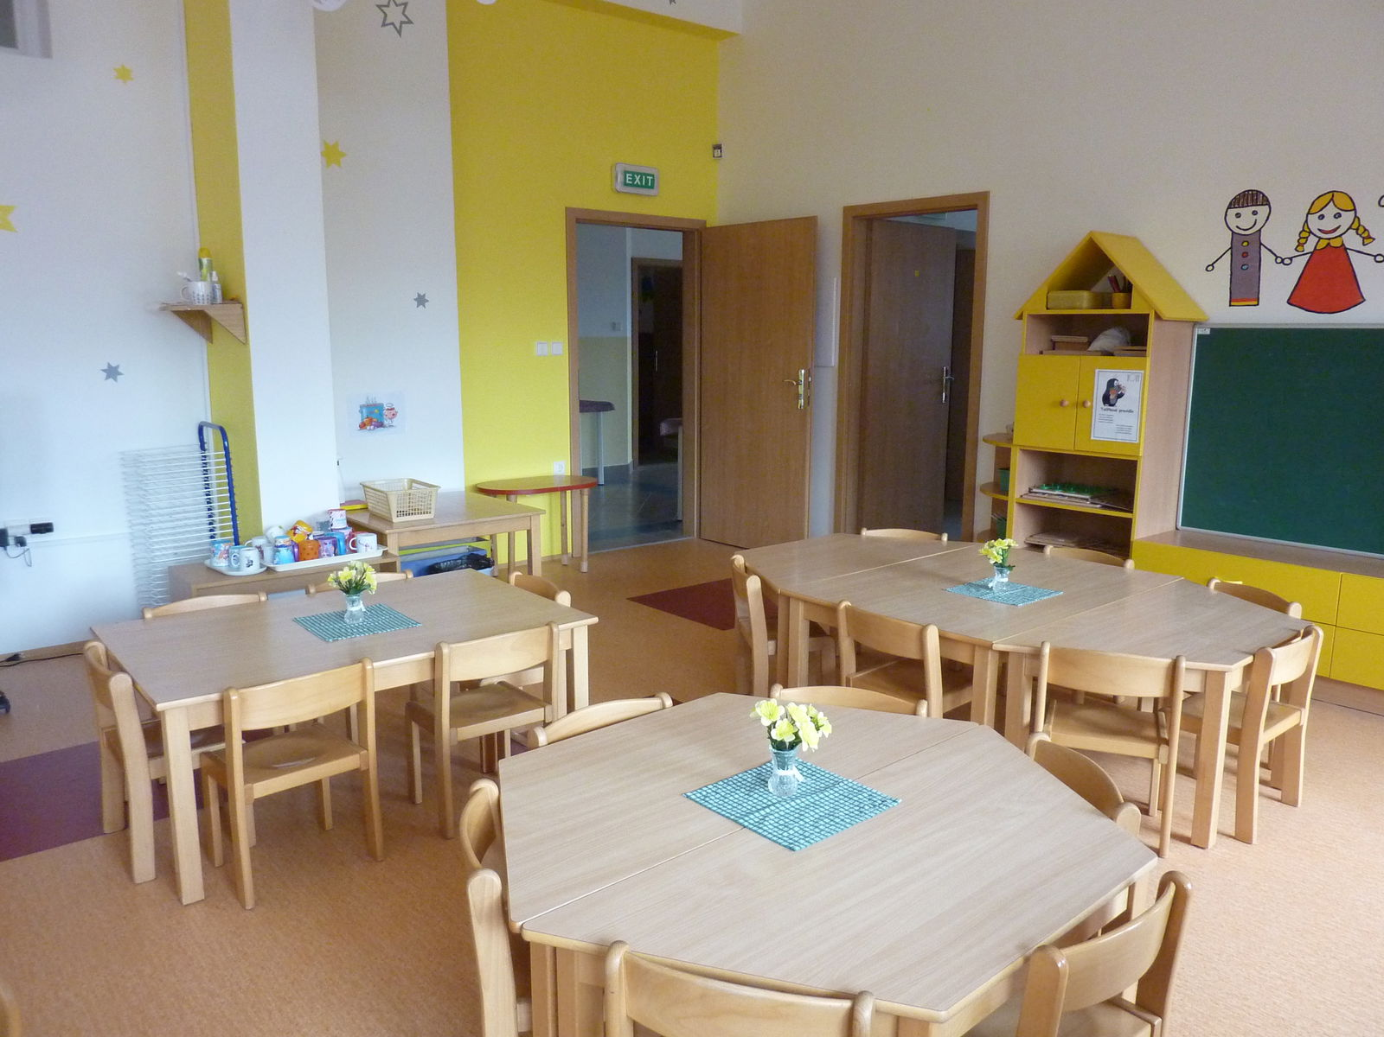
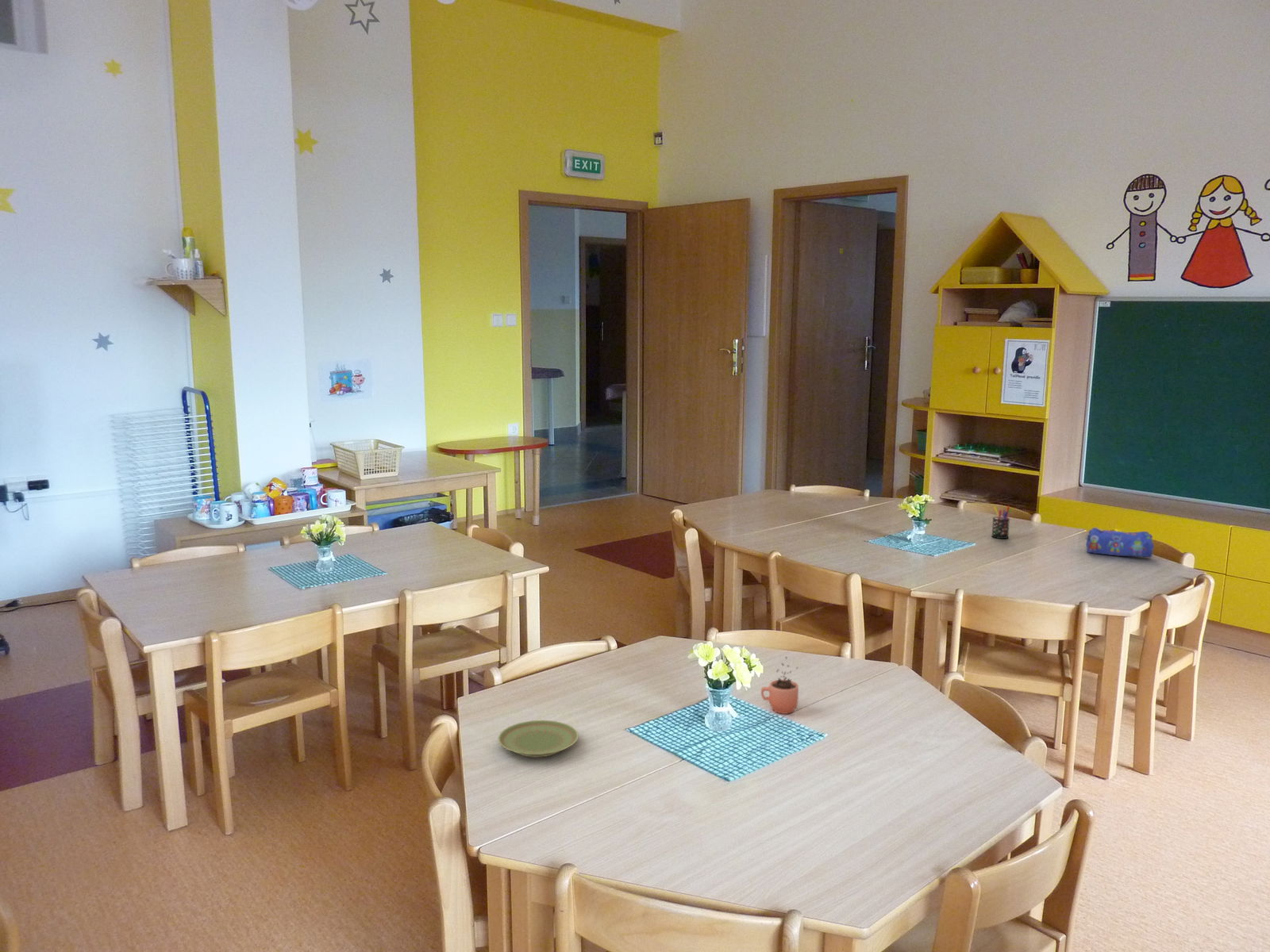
+ pencil case (1118, 542)
+ cocoa (779, 685)
+ plate (538, 741)
+ pen holder (1003, 520)
